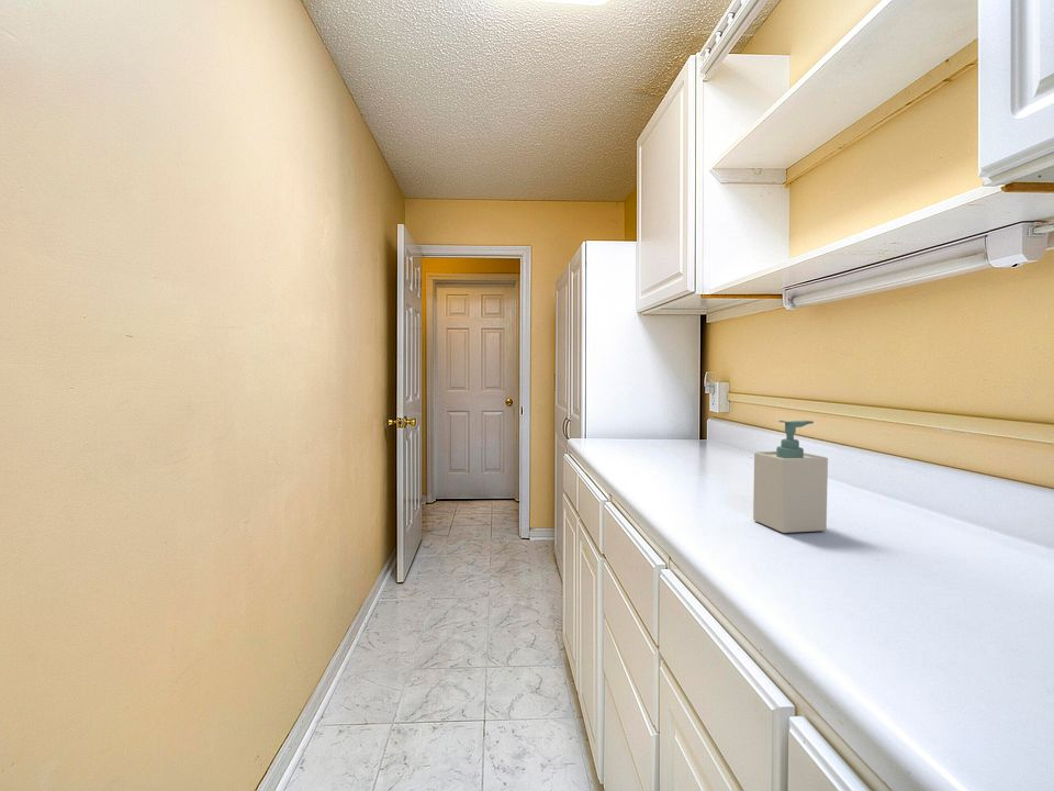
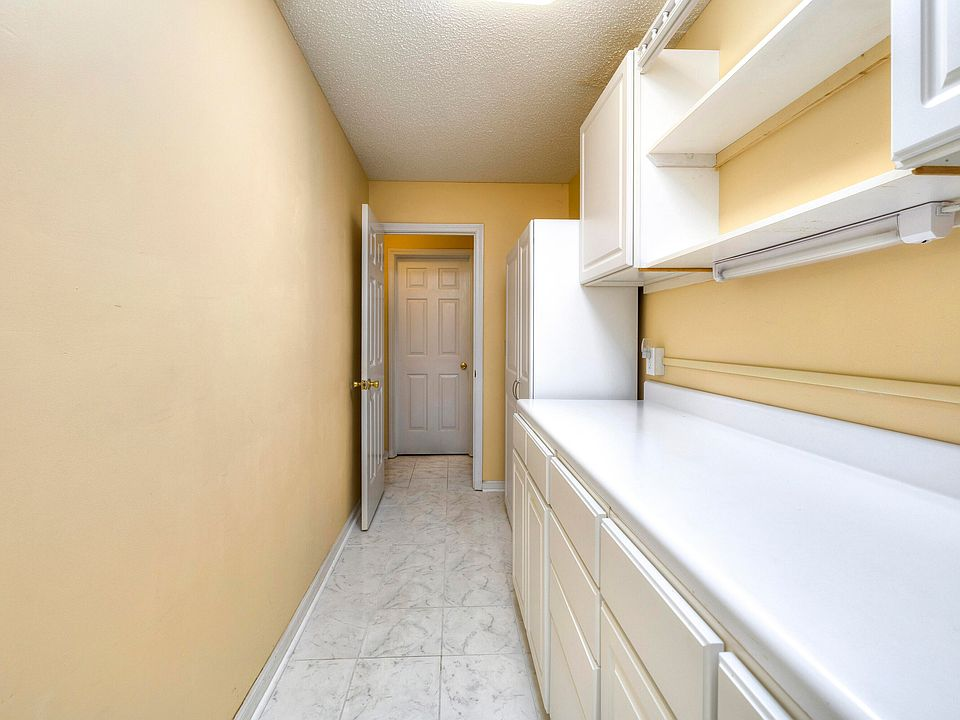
- soap bottle (789, 472)
